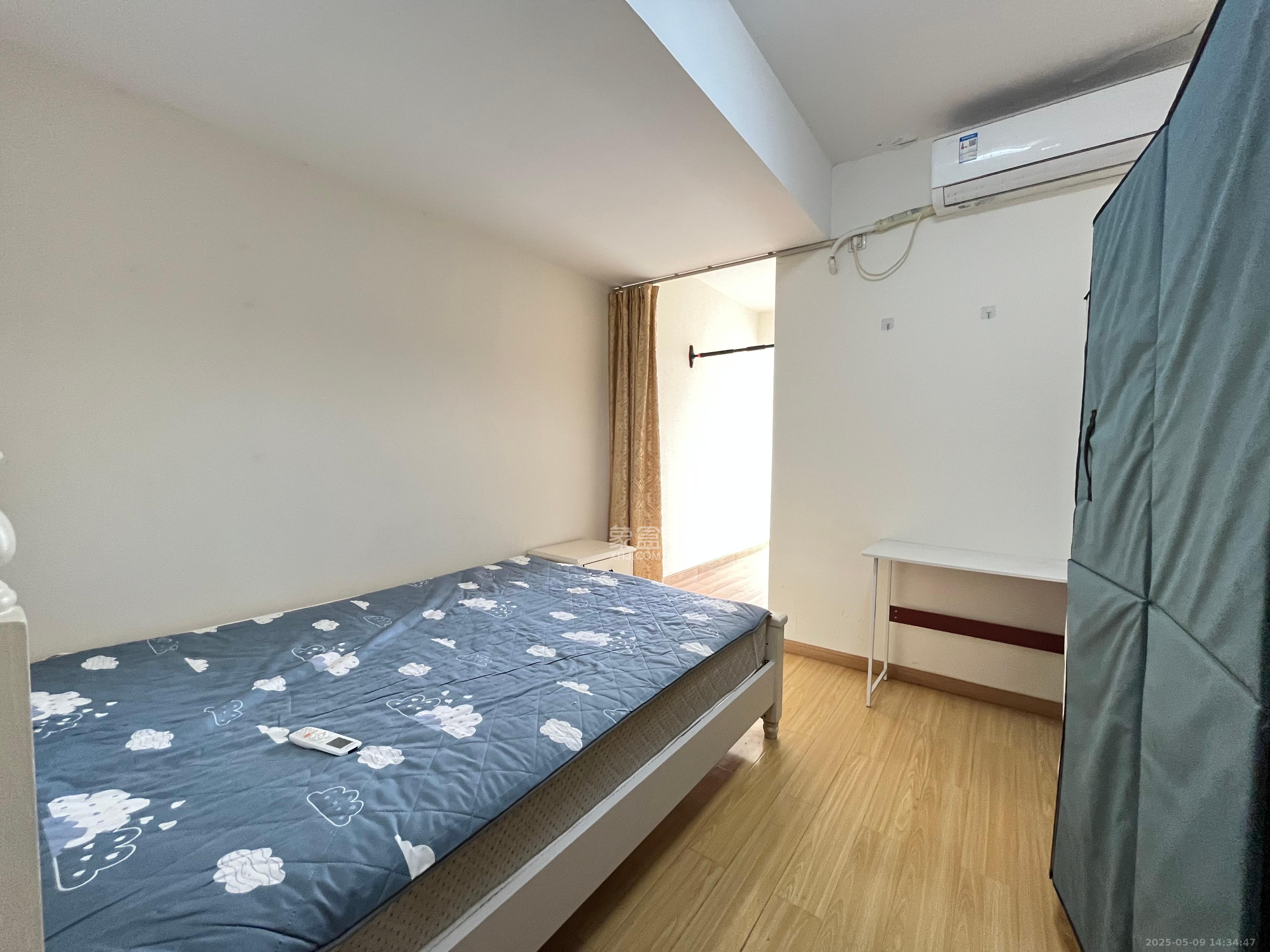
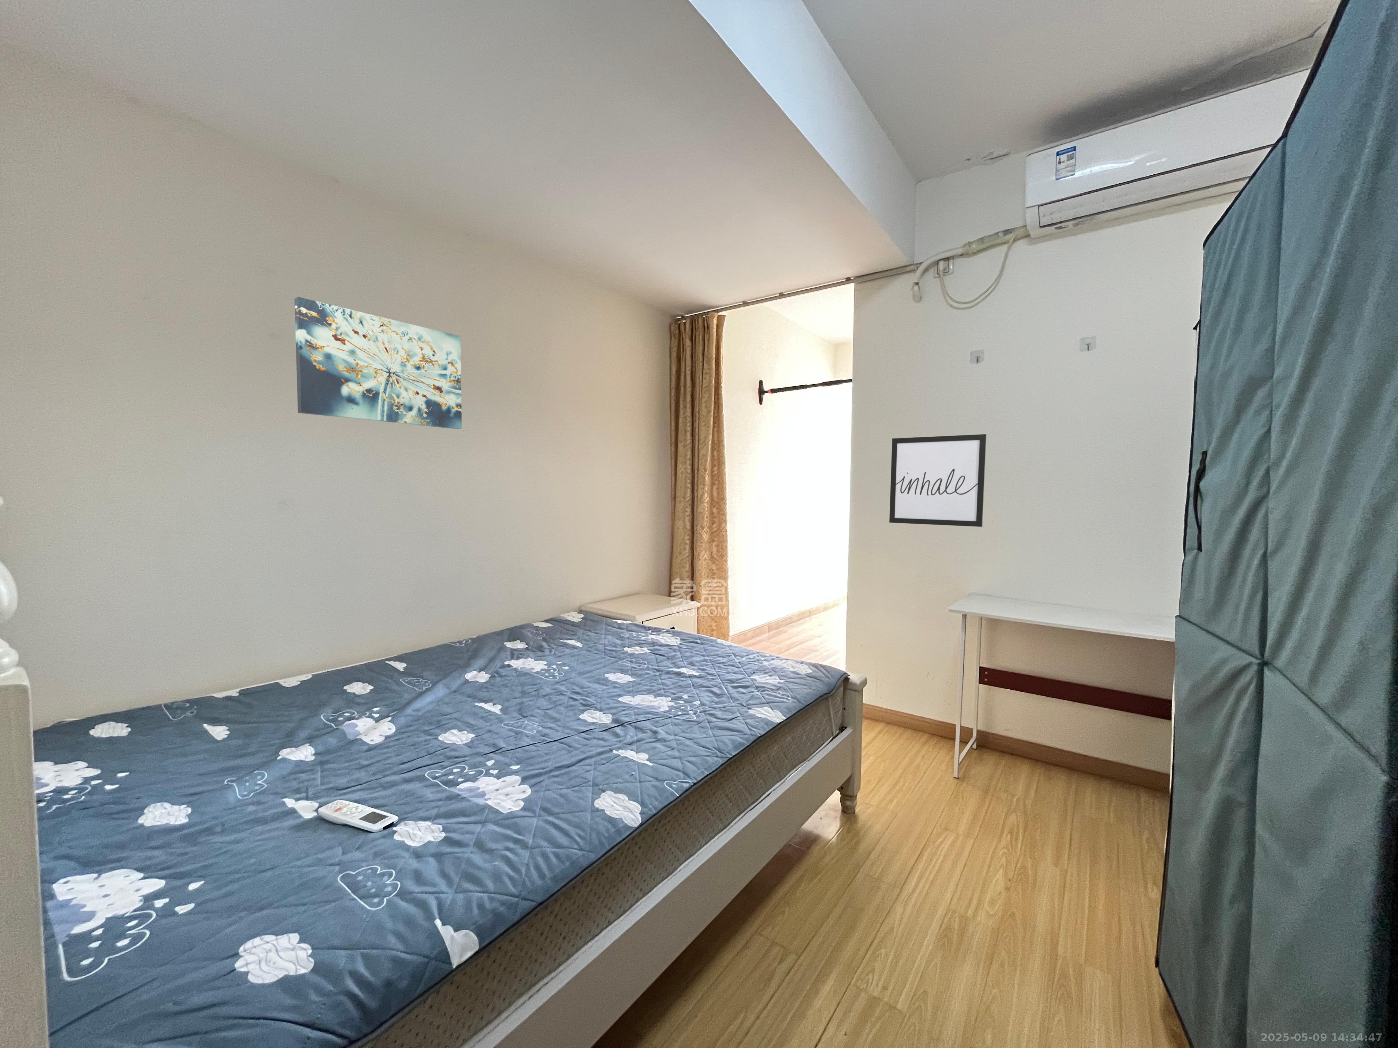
+ wall art (936, 481)
+ wall art (387, 371)
